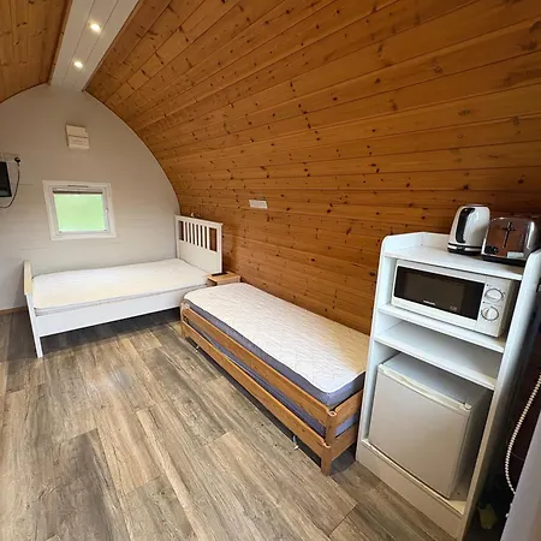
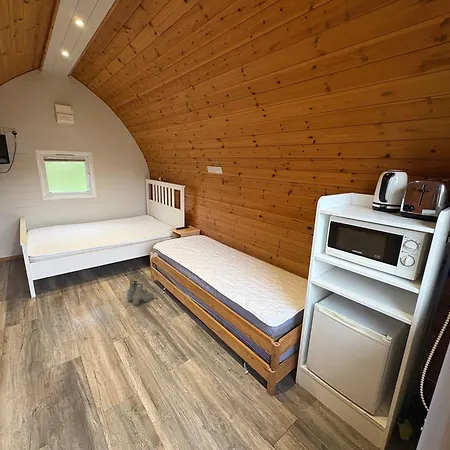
+ boots (140, 290)
